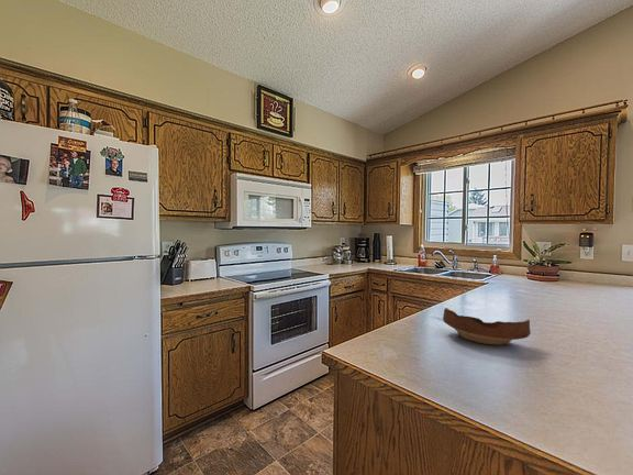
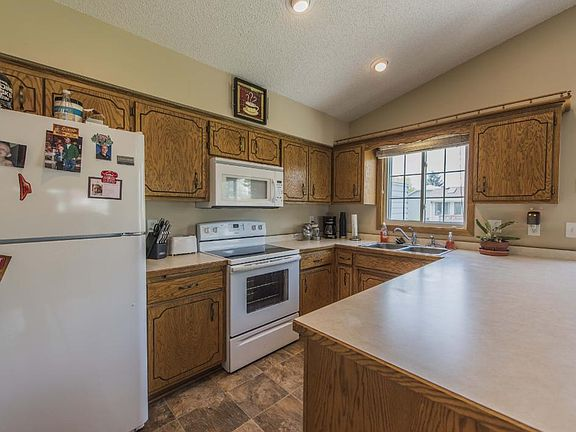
- bowl (480, 328)
